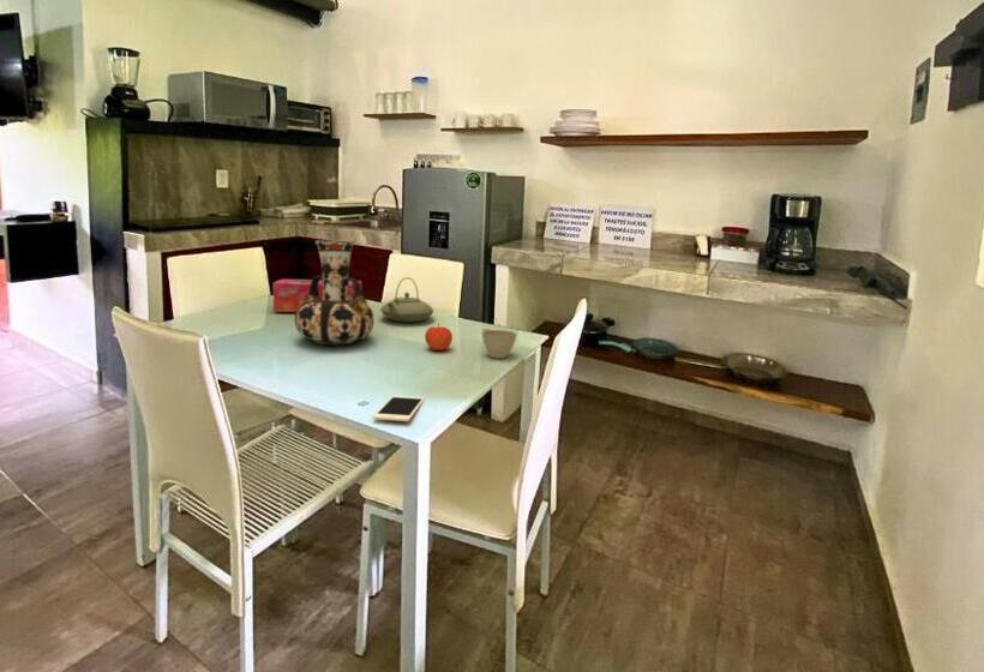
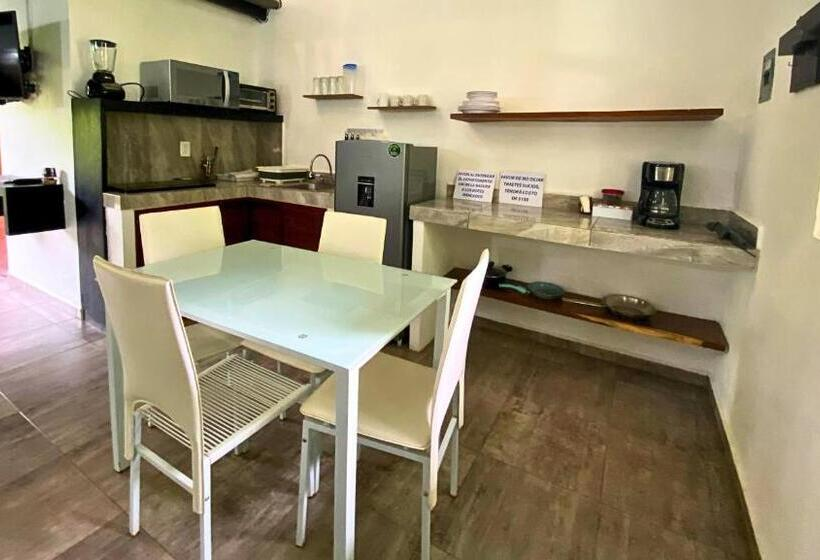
- flower pot (498, 344)
- tissue box (319, 294)
- vase (334, 292)
- teapot (404, 299)
- cell phone (400, 407)
- apple (438, 336)
